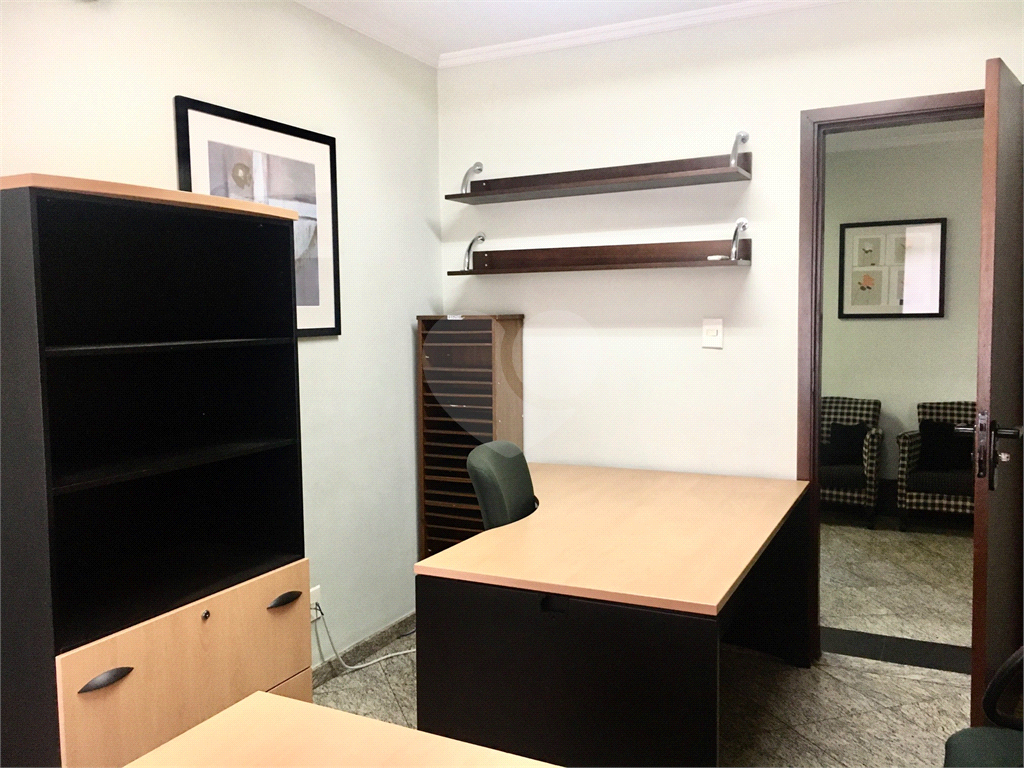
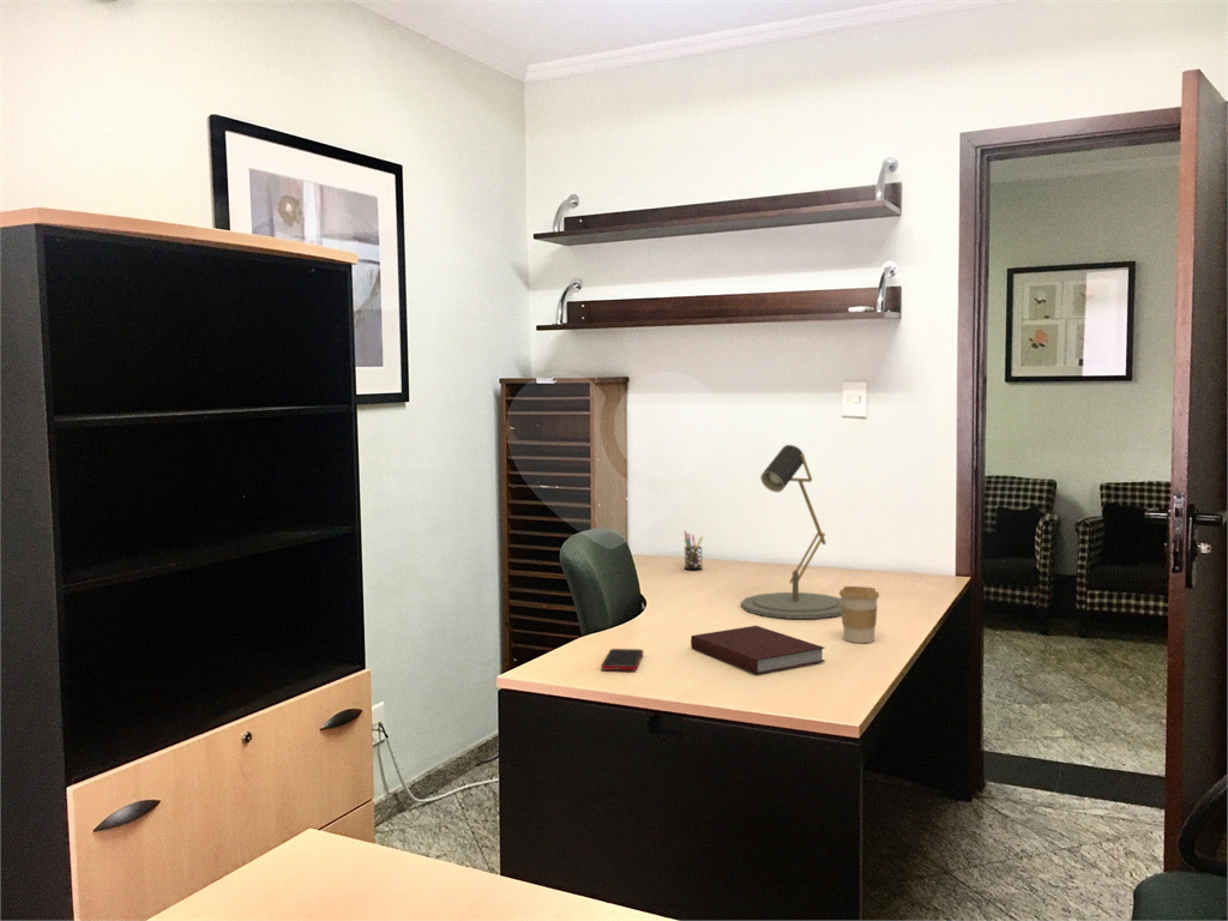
+ pen holder (691, 549)
+ coffee cup (859, 612)
+ notebook (756, 648)
+ cell phone (622, 658)
+ desk lamp (813, 520)
